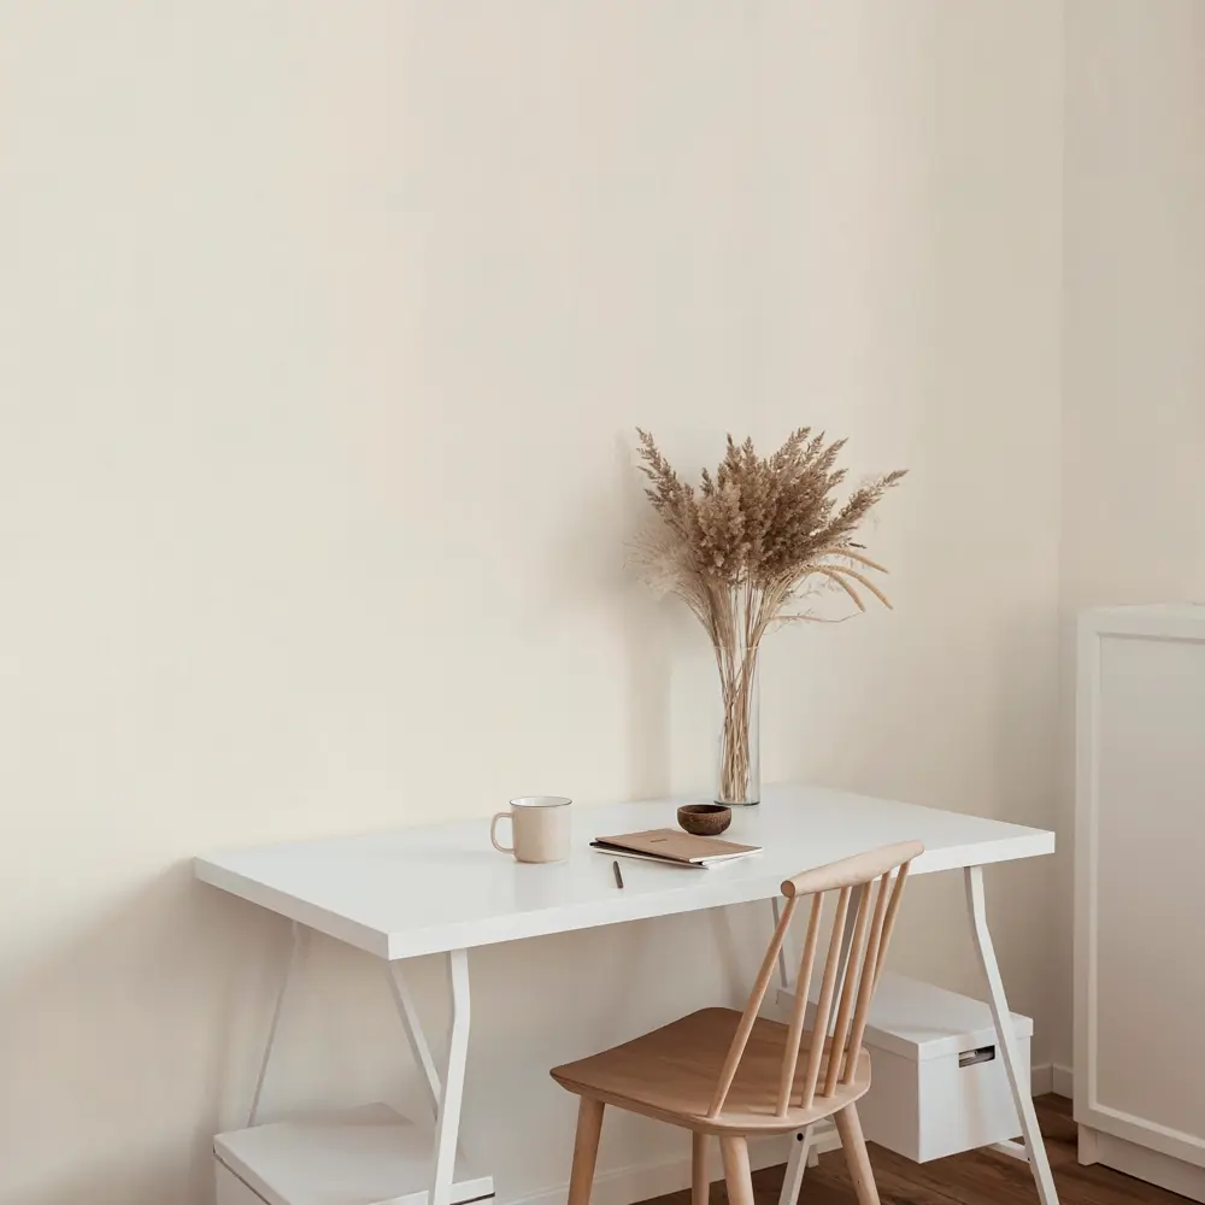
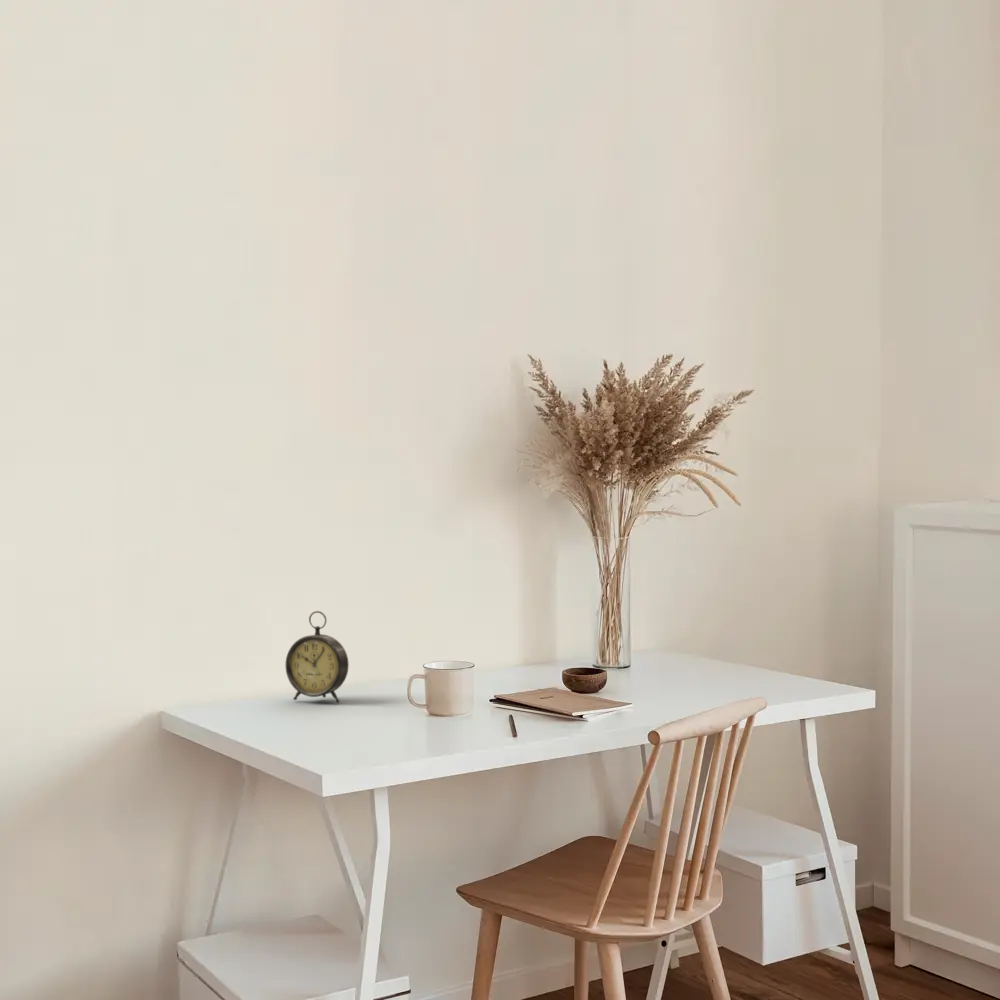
+ alarm clock (318, 655)
